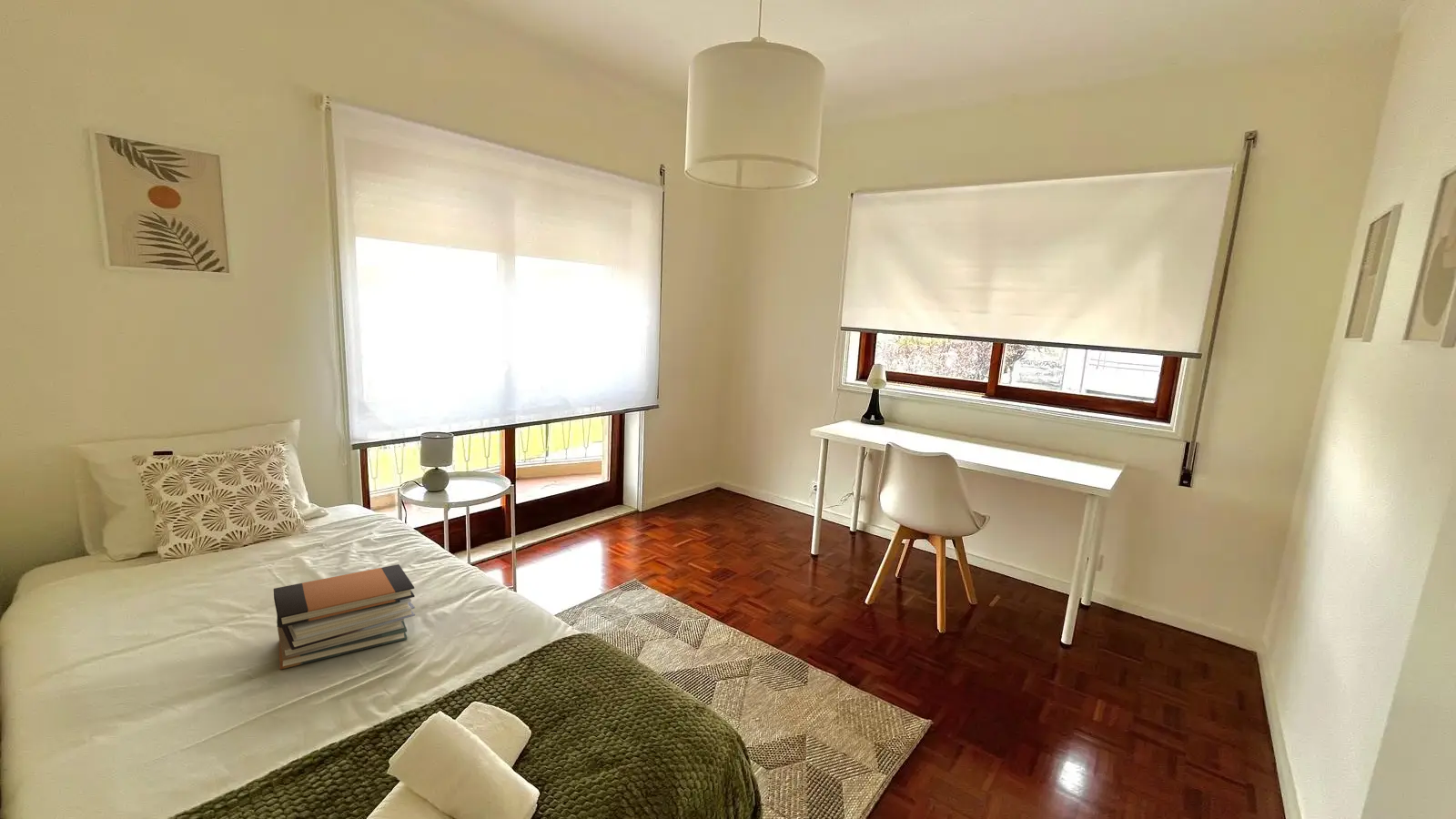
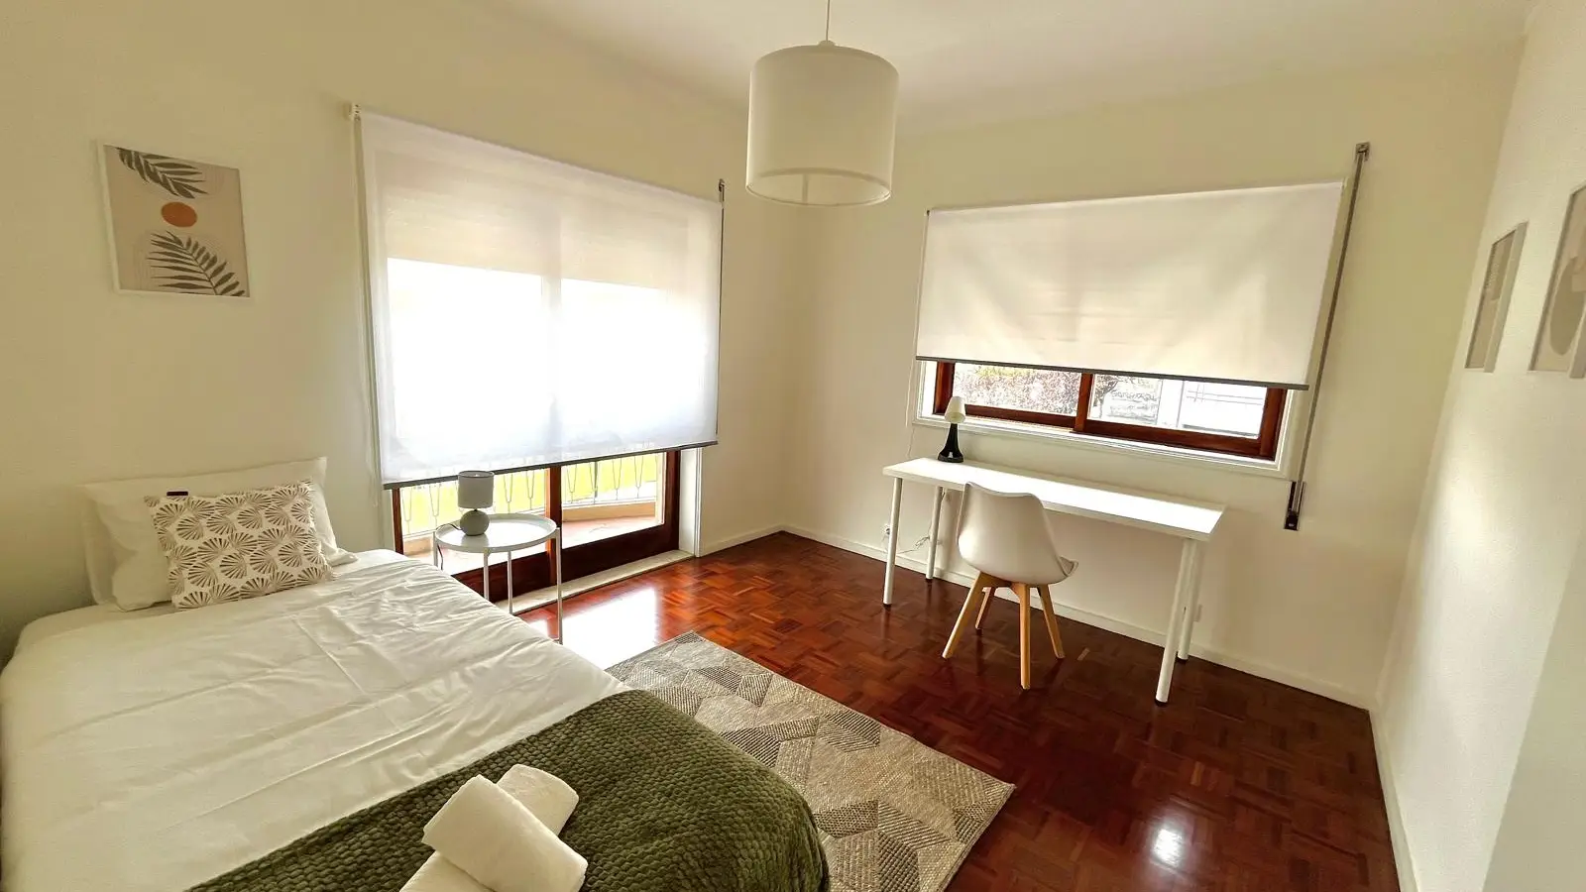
- book stack (346, 612)
